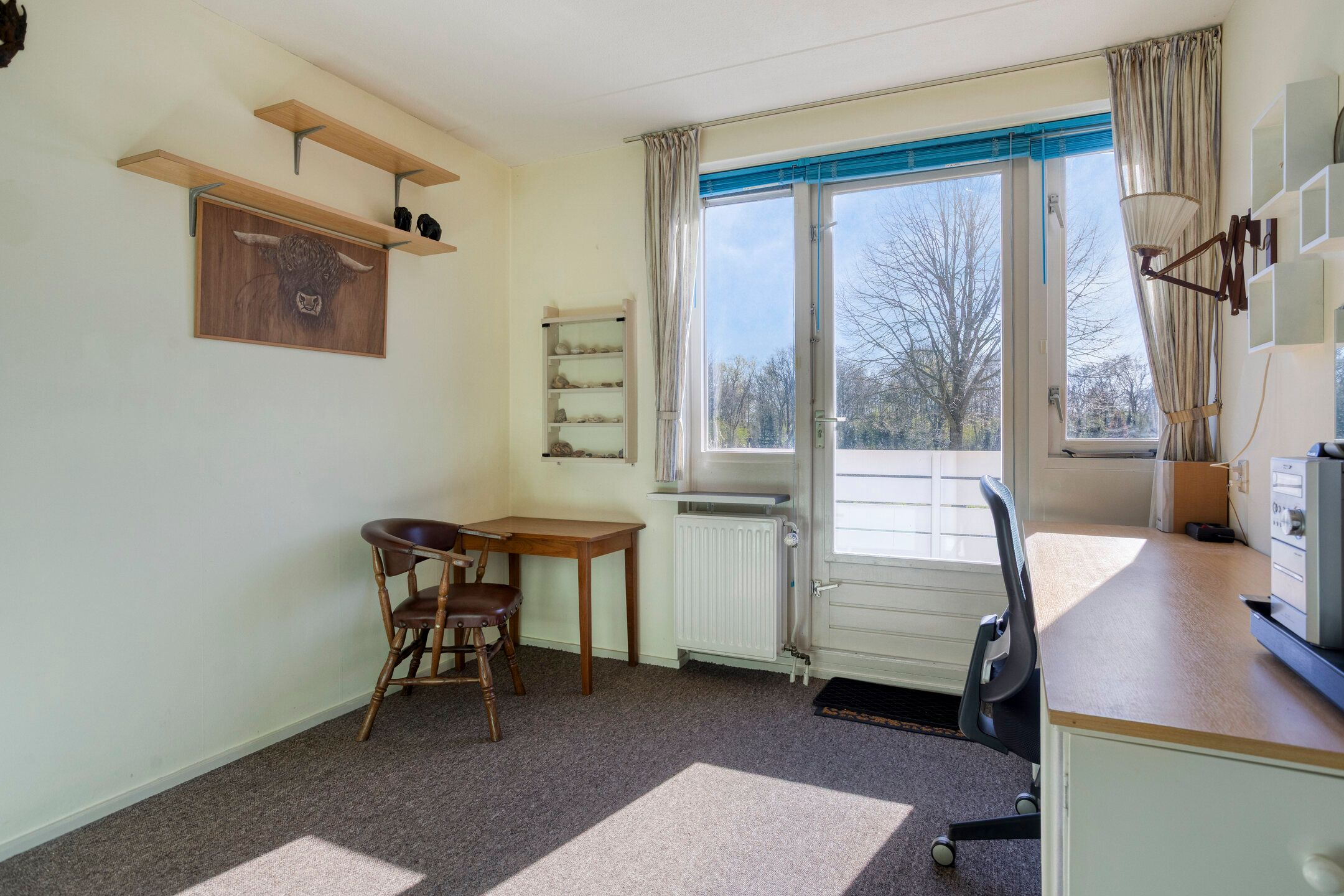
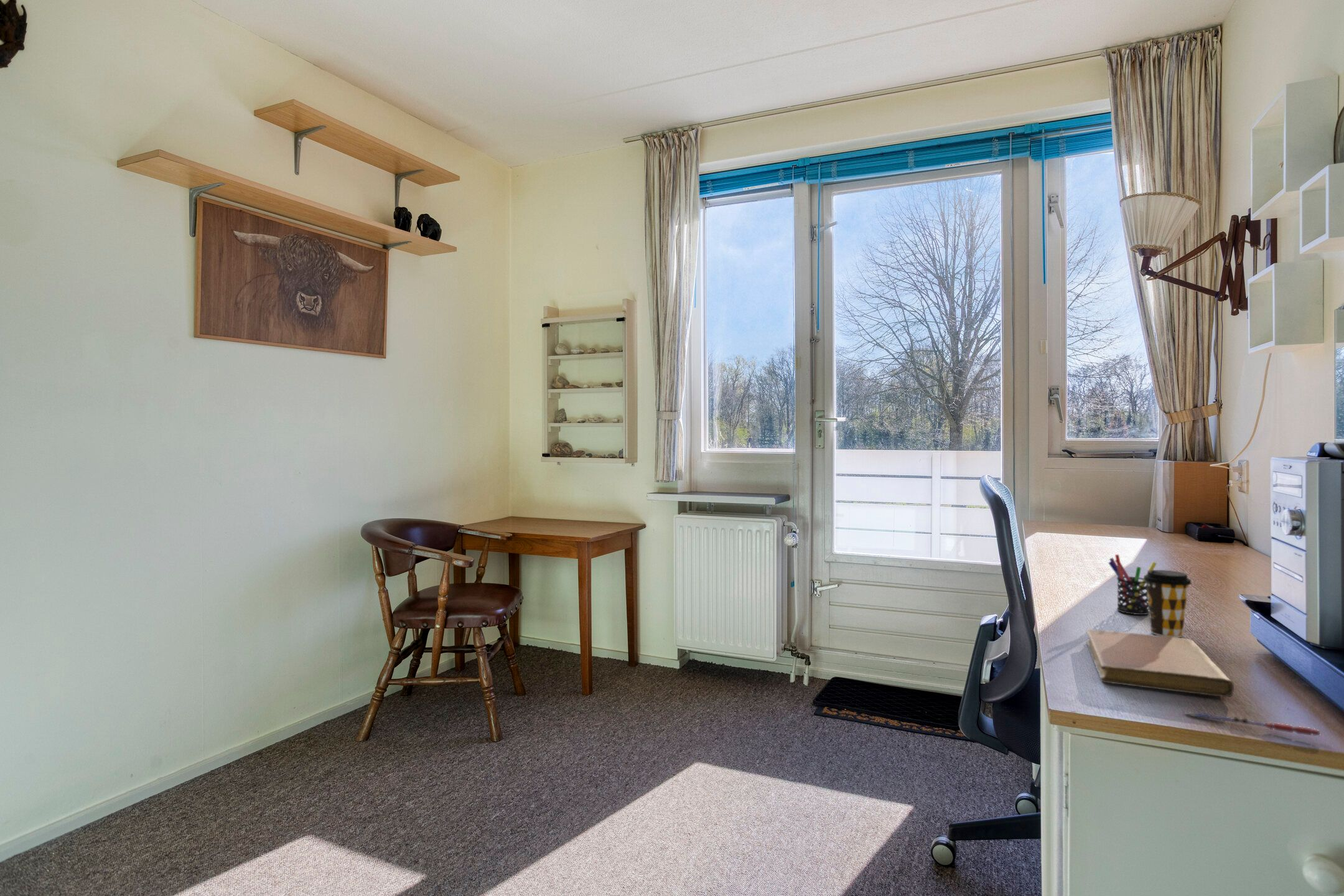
+ pen holder (1132, 584)
+ pen (1249, 721)
+ notebook (1150, 659)
+ coffee cup (1167, 603)
